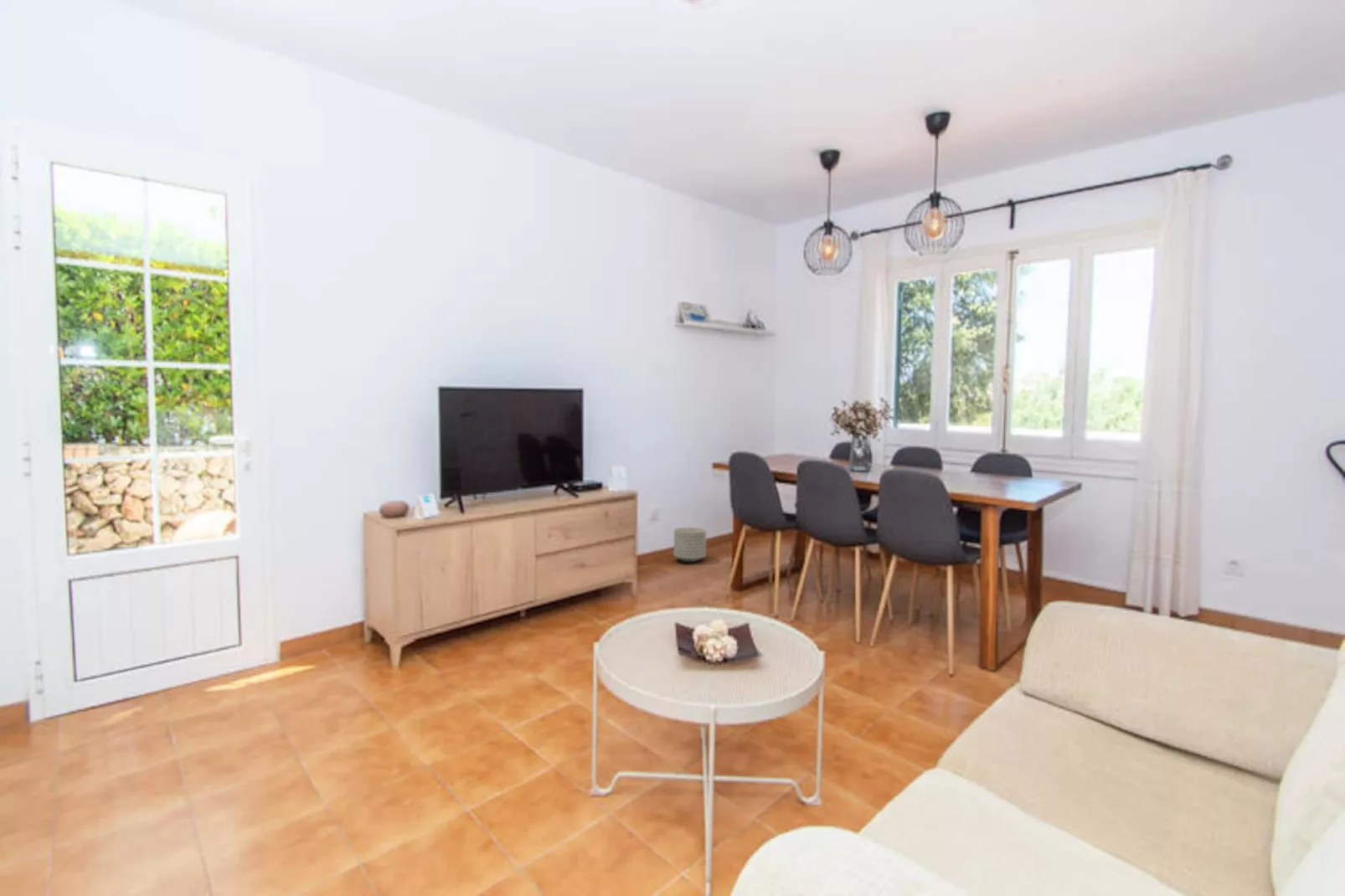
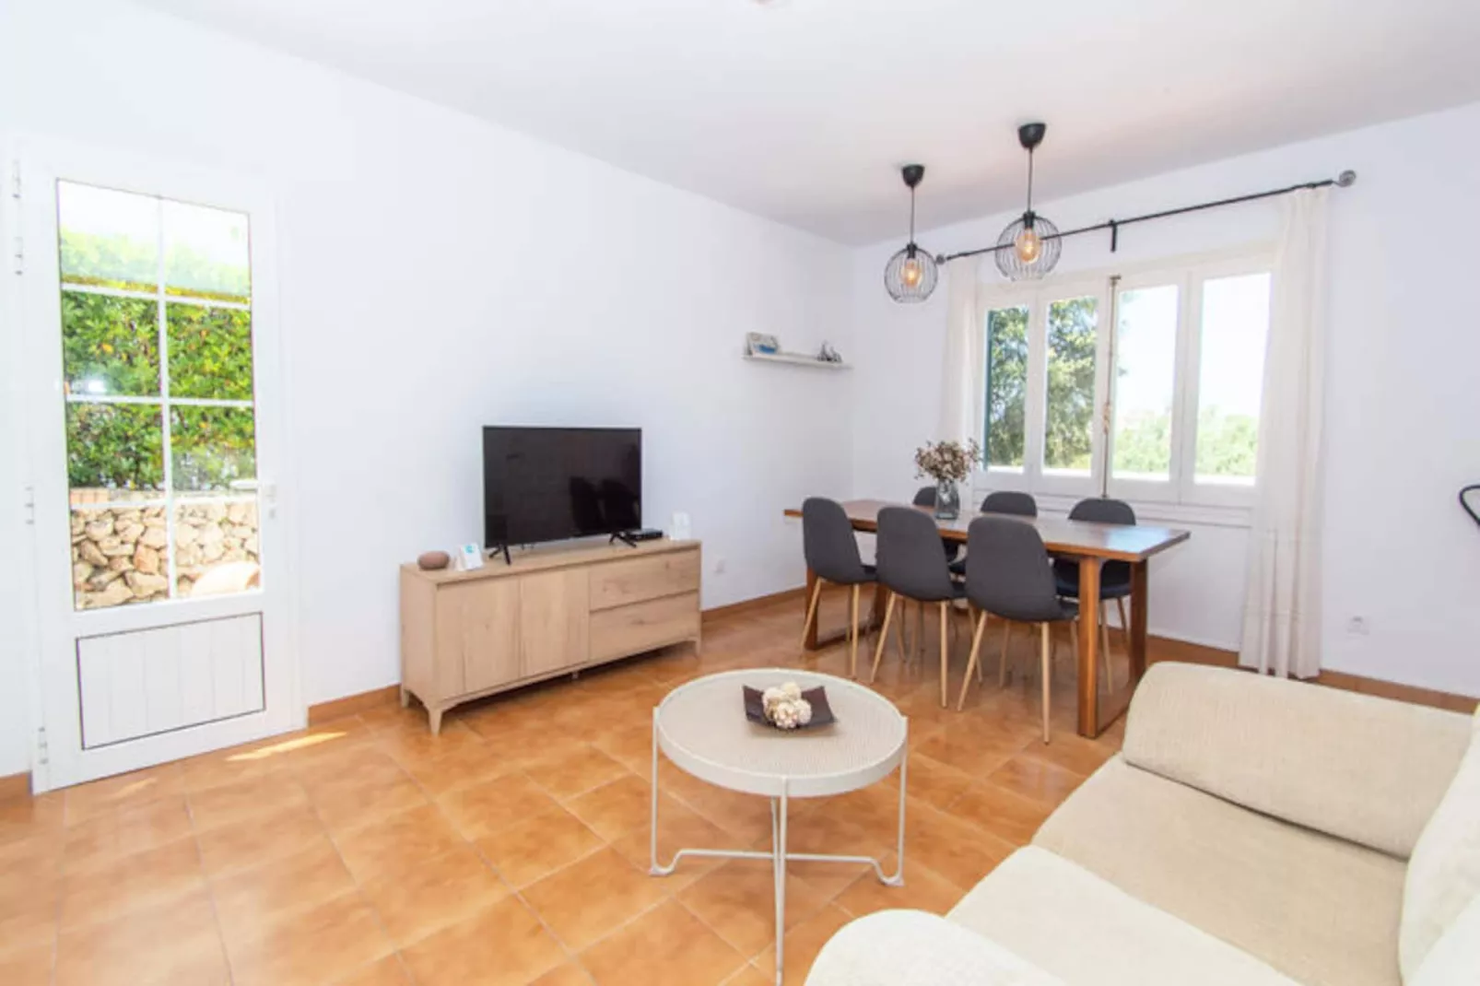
- planter (689, 545)
